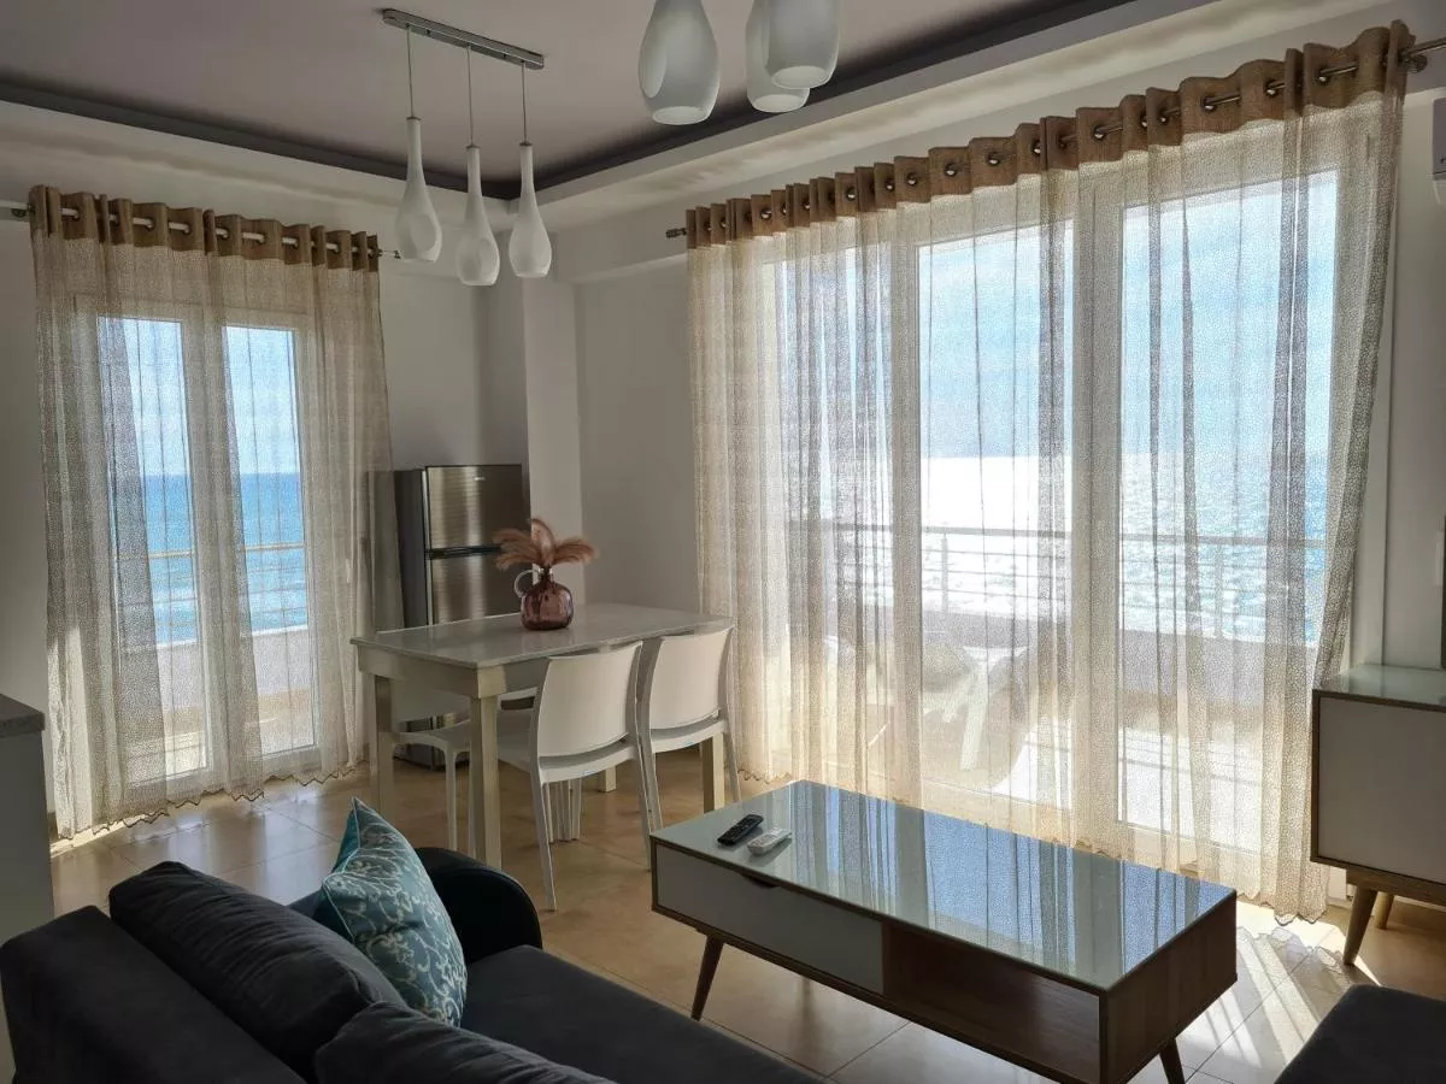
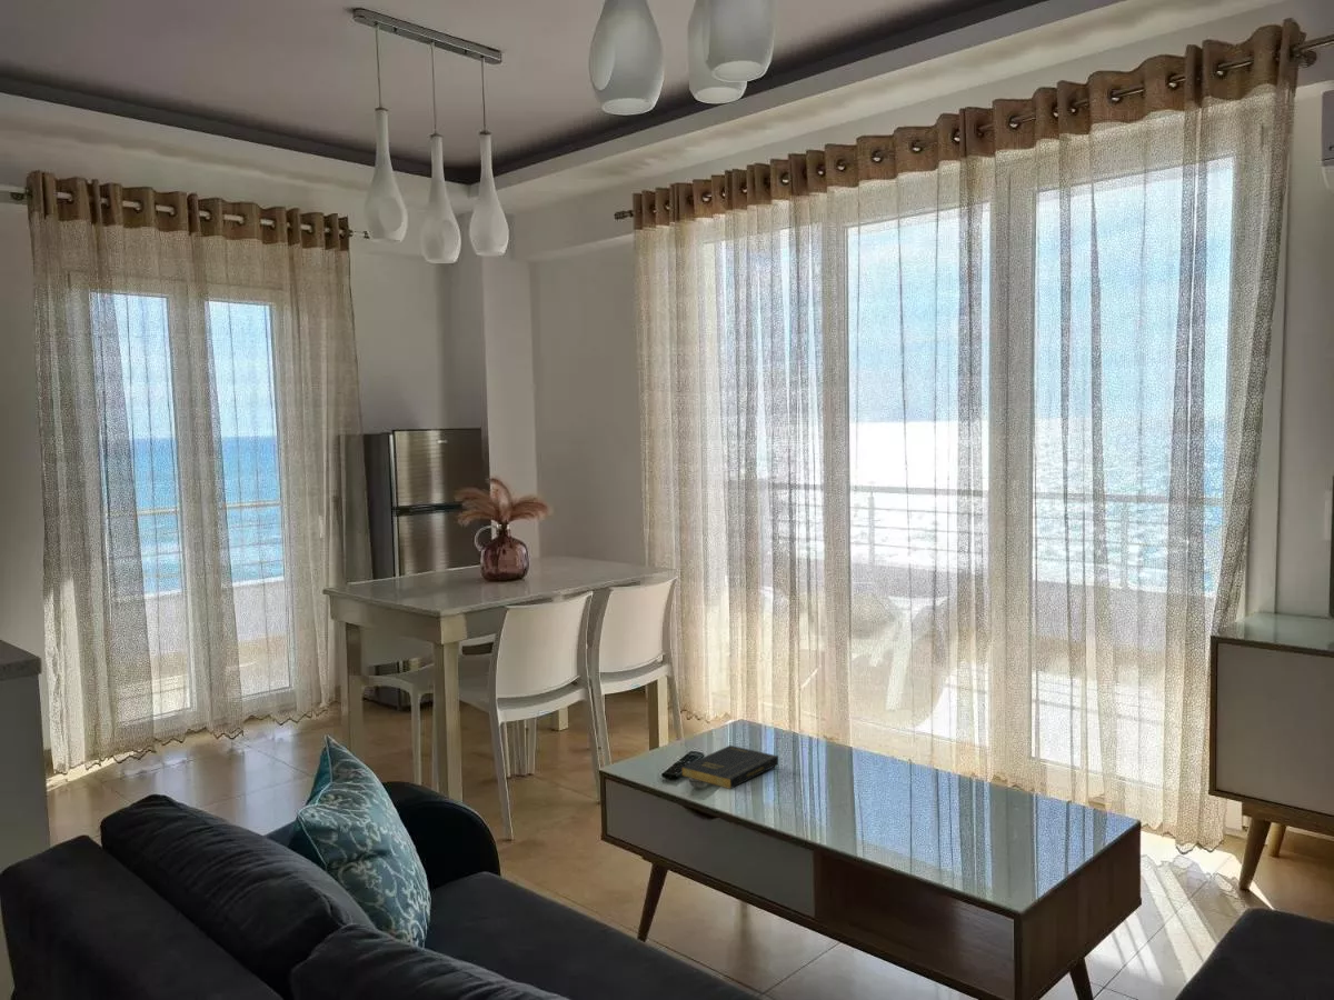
+ book (731, 764)
